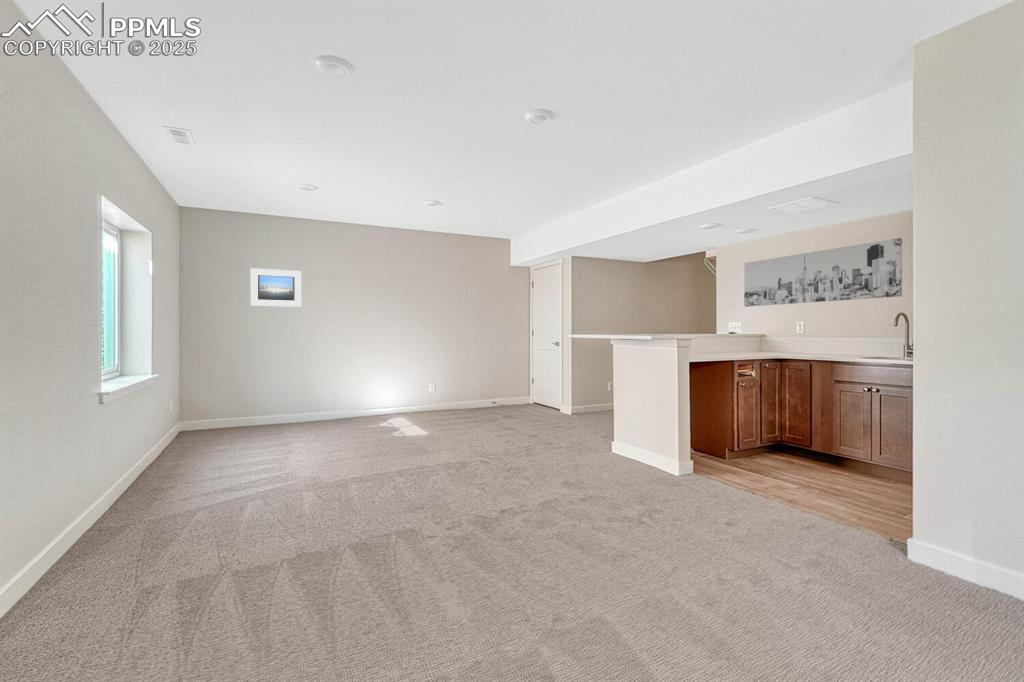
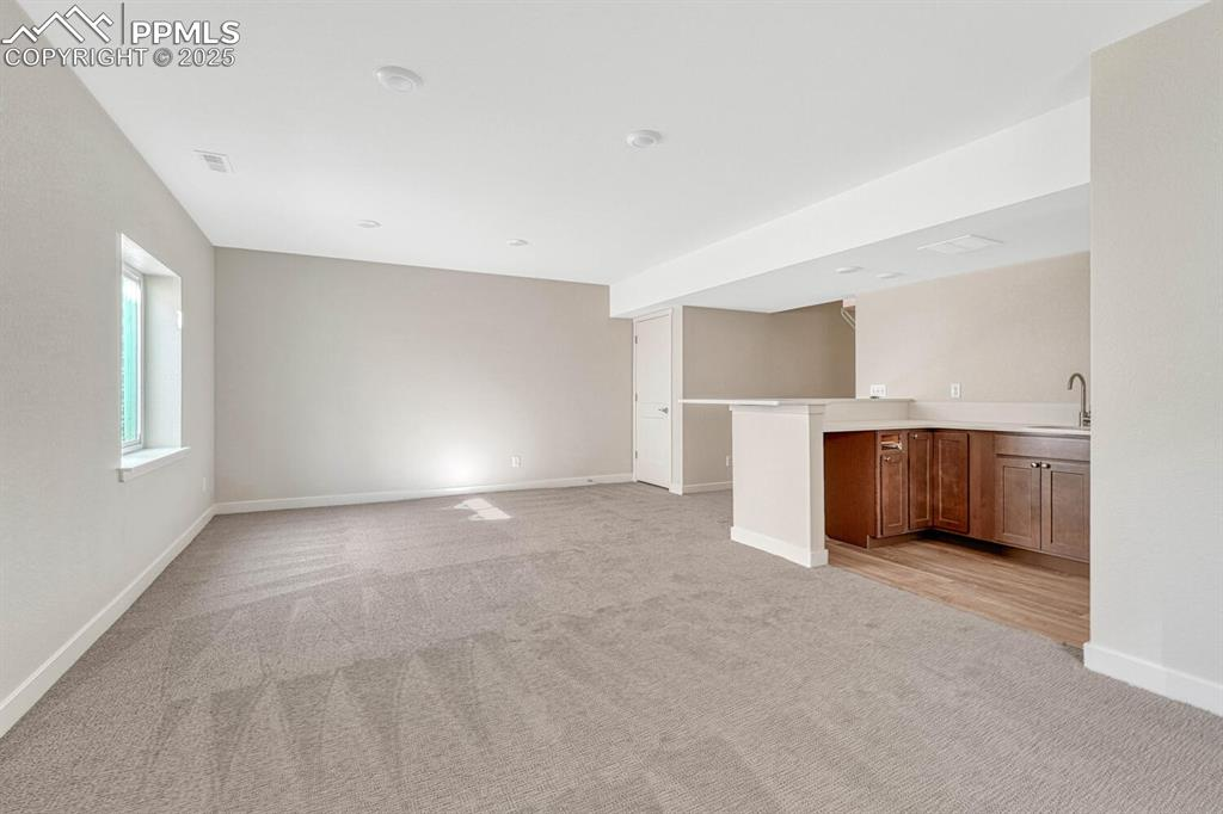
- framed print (276, 288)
- wall art (812, 277)
